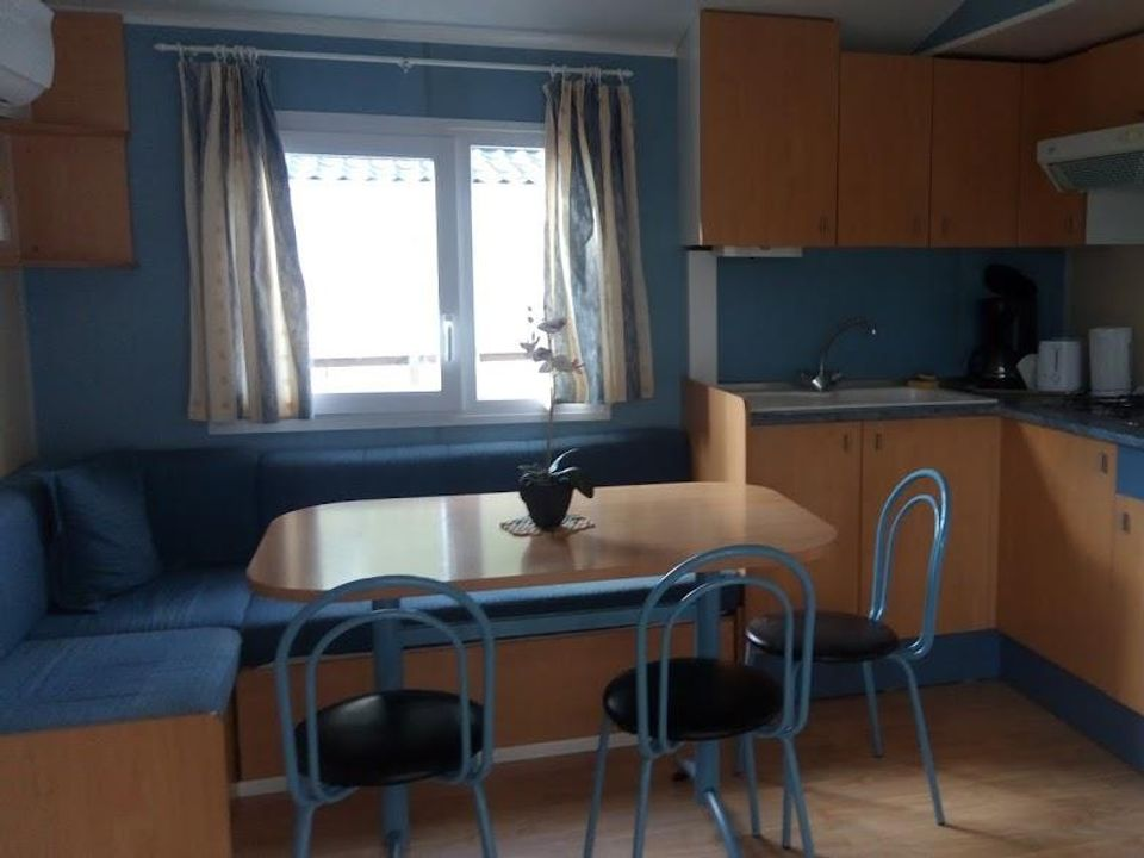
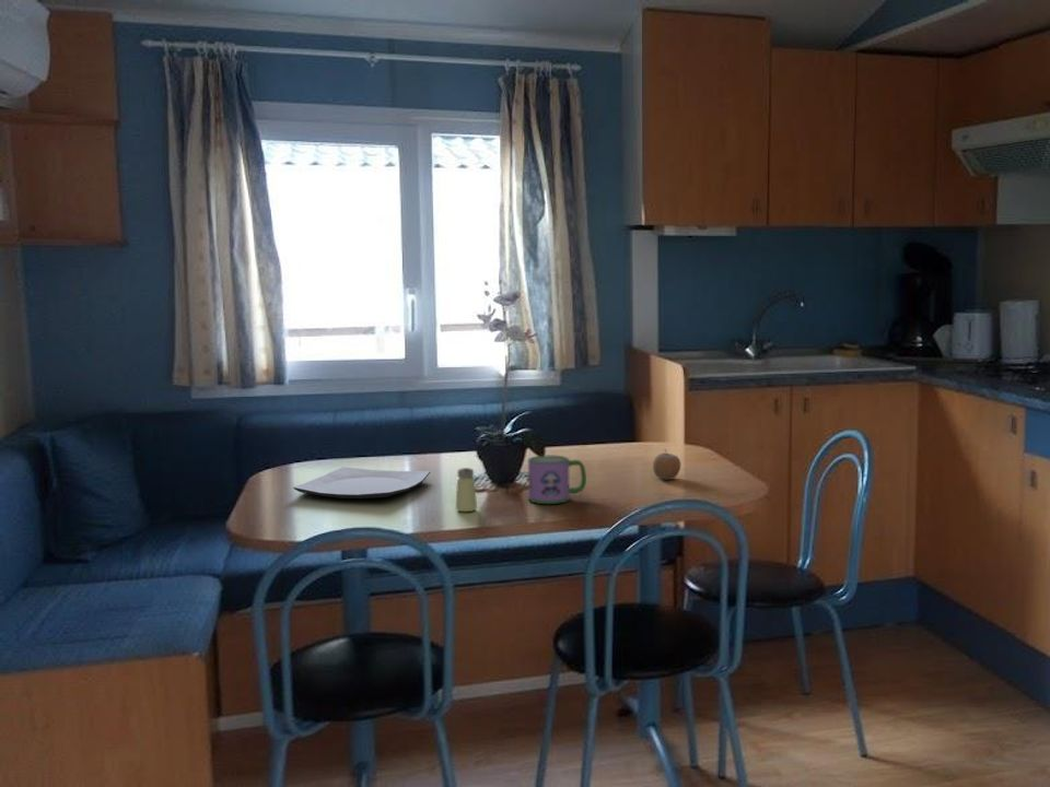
+ plate (364, 483)
+ mug (557, 479)
+ fruit (666, 463)
+ saltshaker (466, 489)
